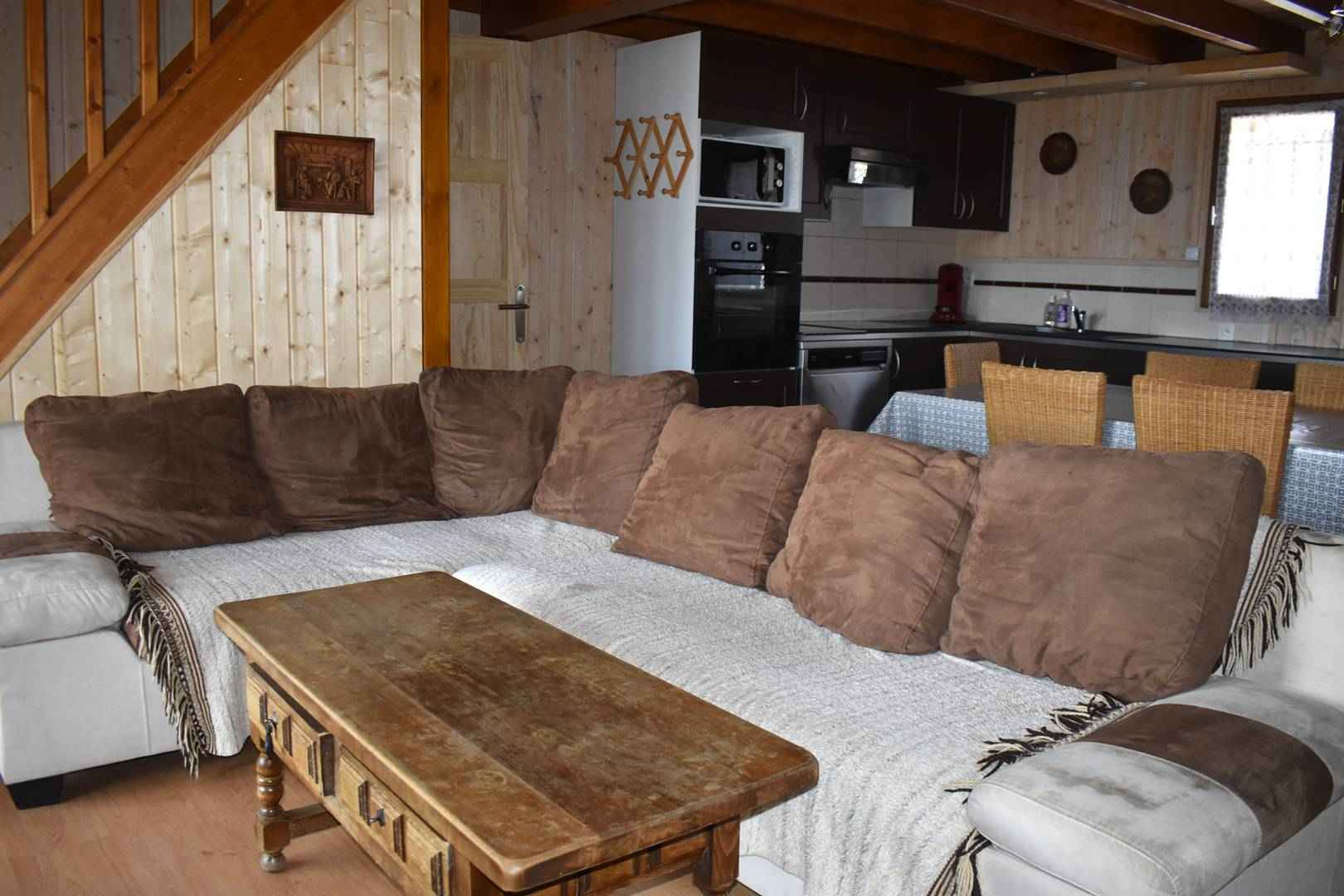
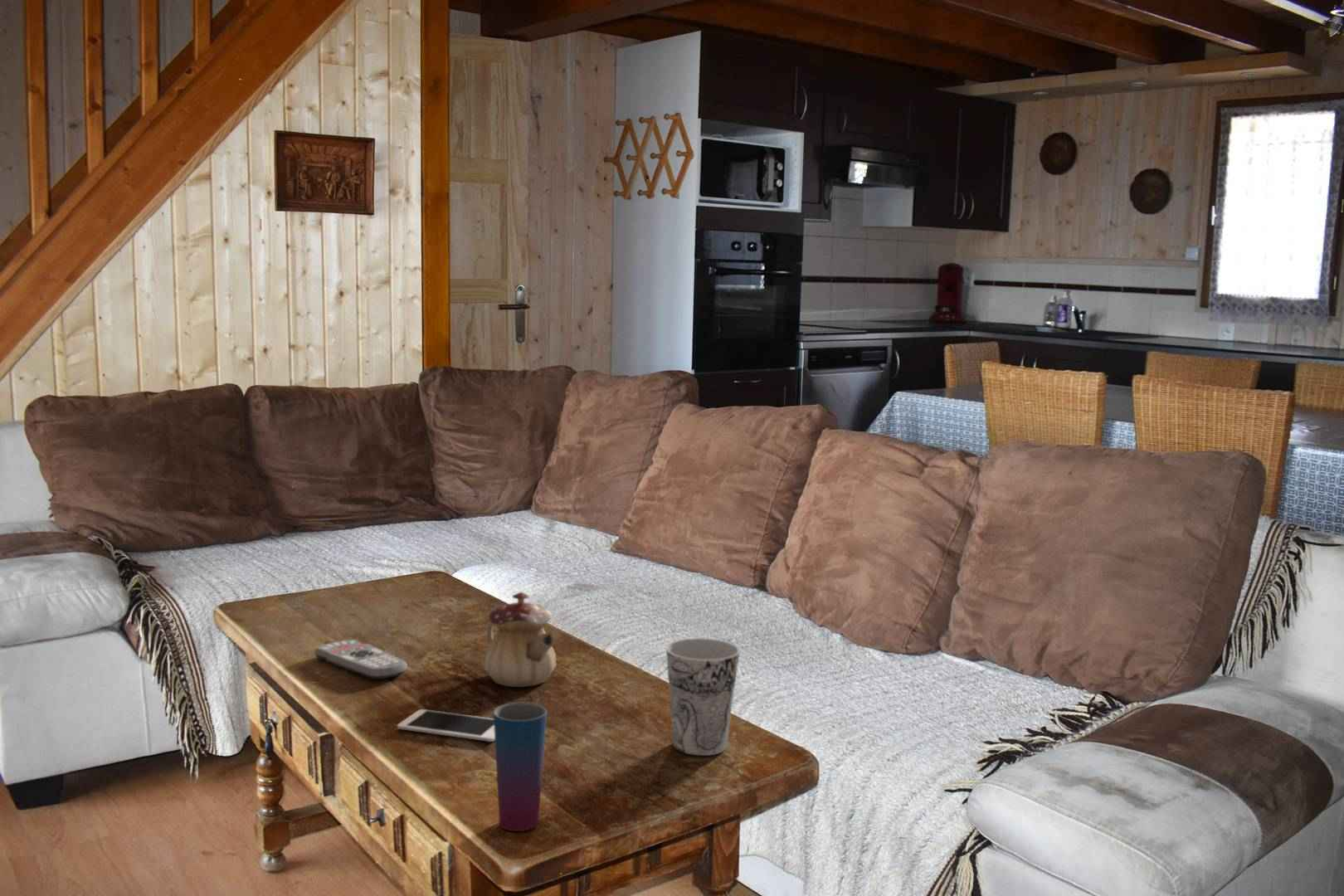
+ cell phone (455, 725)
+ remote control (363, 660)
+ cup (519, 767)
+ teapot (518, 634)
+ cup (701, 697)
